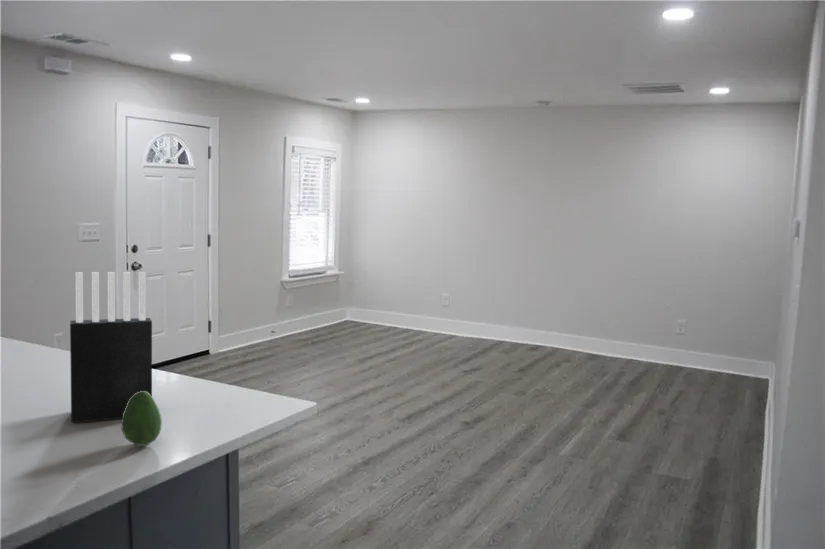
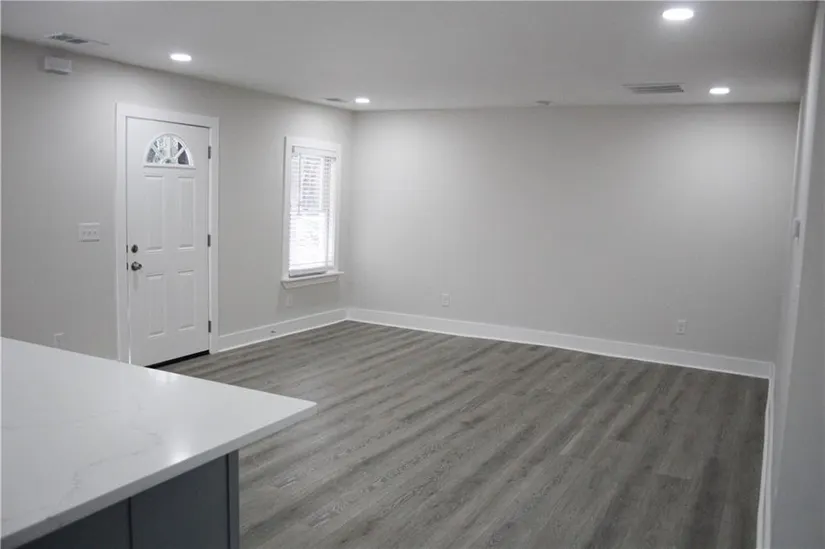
- knife block (111, 342)
- fruit (141, 418)
